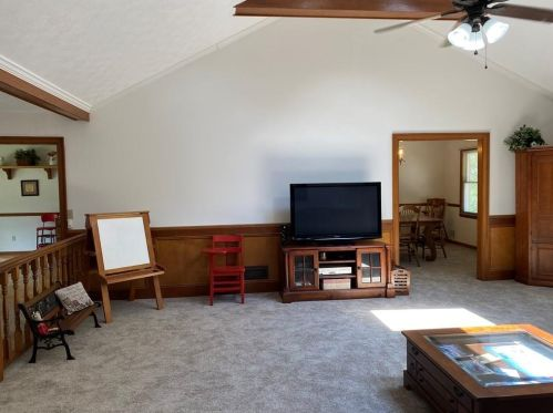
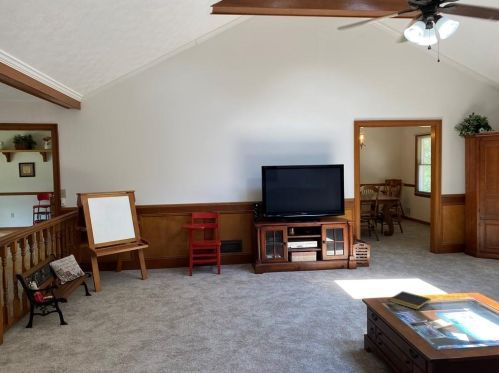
+ notepad (409, 299)
